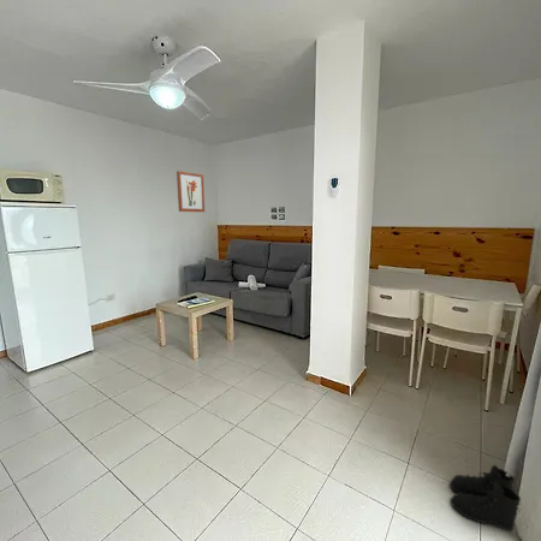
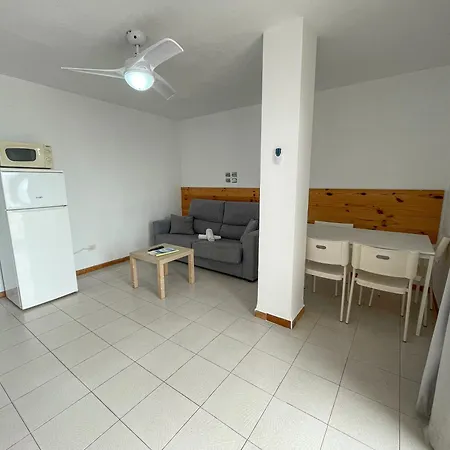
- wall art (191, 192)
- boots (482, 488)
